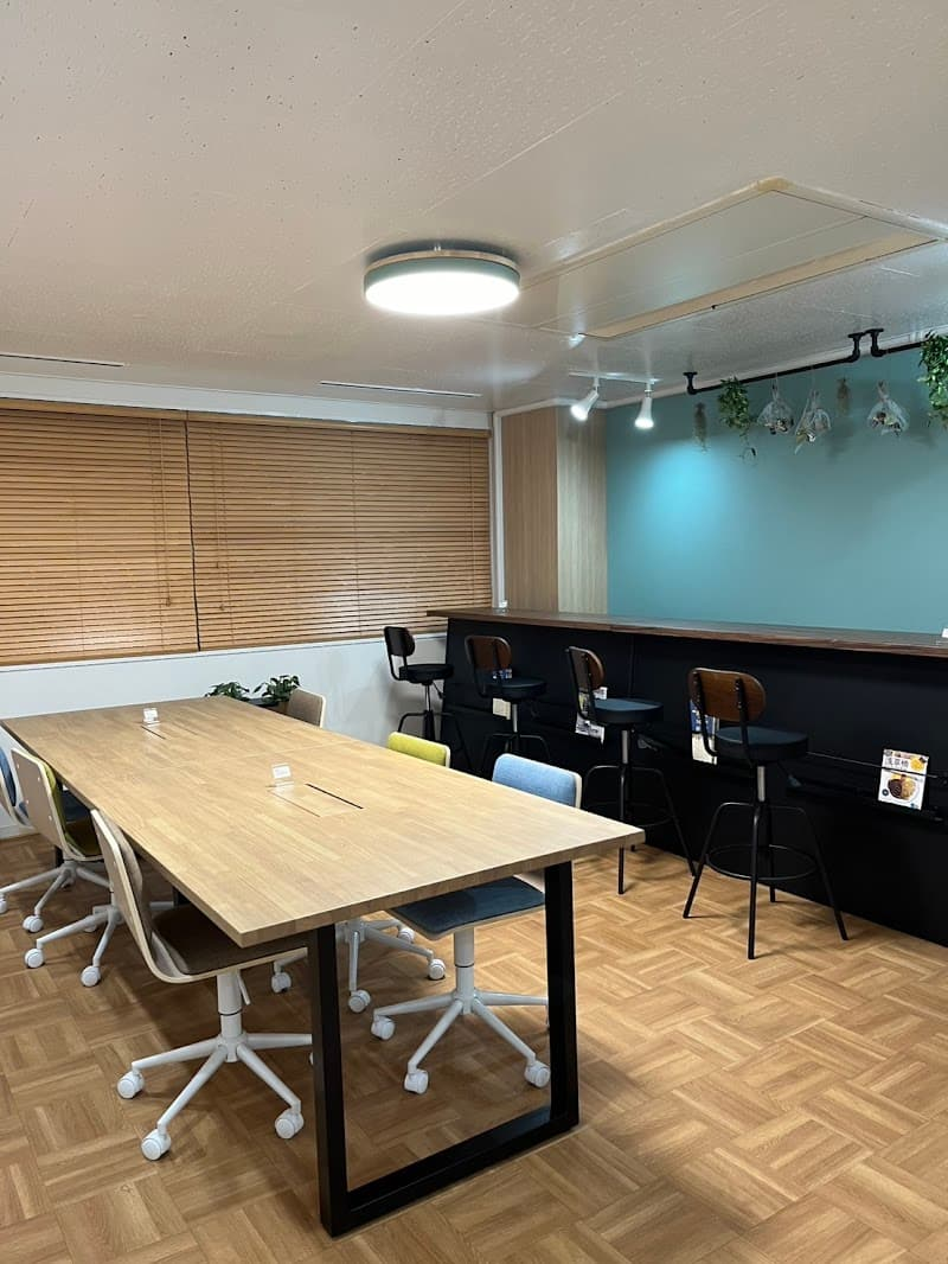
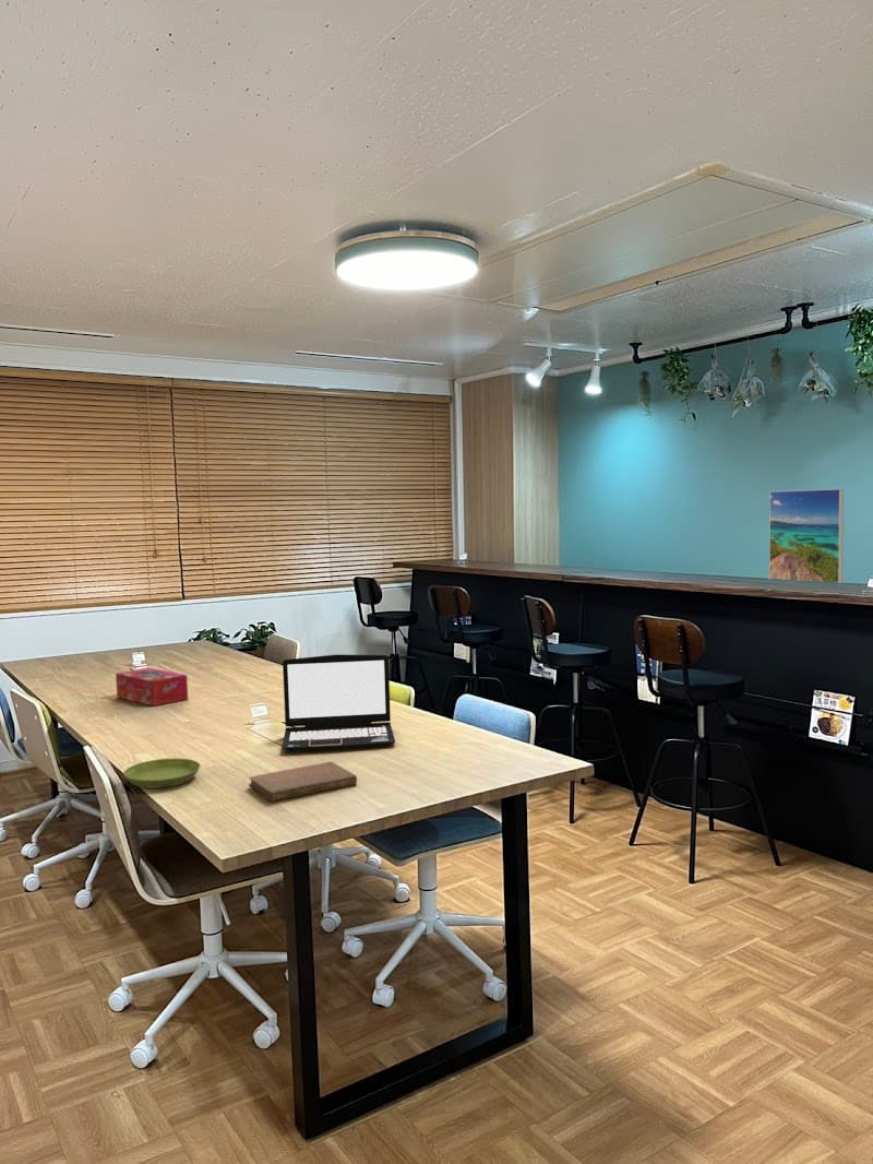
+ saucer (163, 773)
+ tissue box (151, 686)
+ laptop (337, 700)
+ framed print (804, 538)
+ notebook (302, 780)
